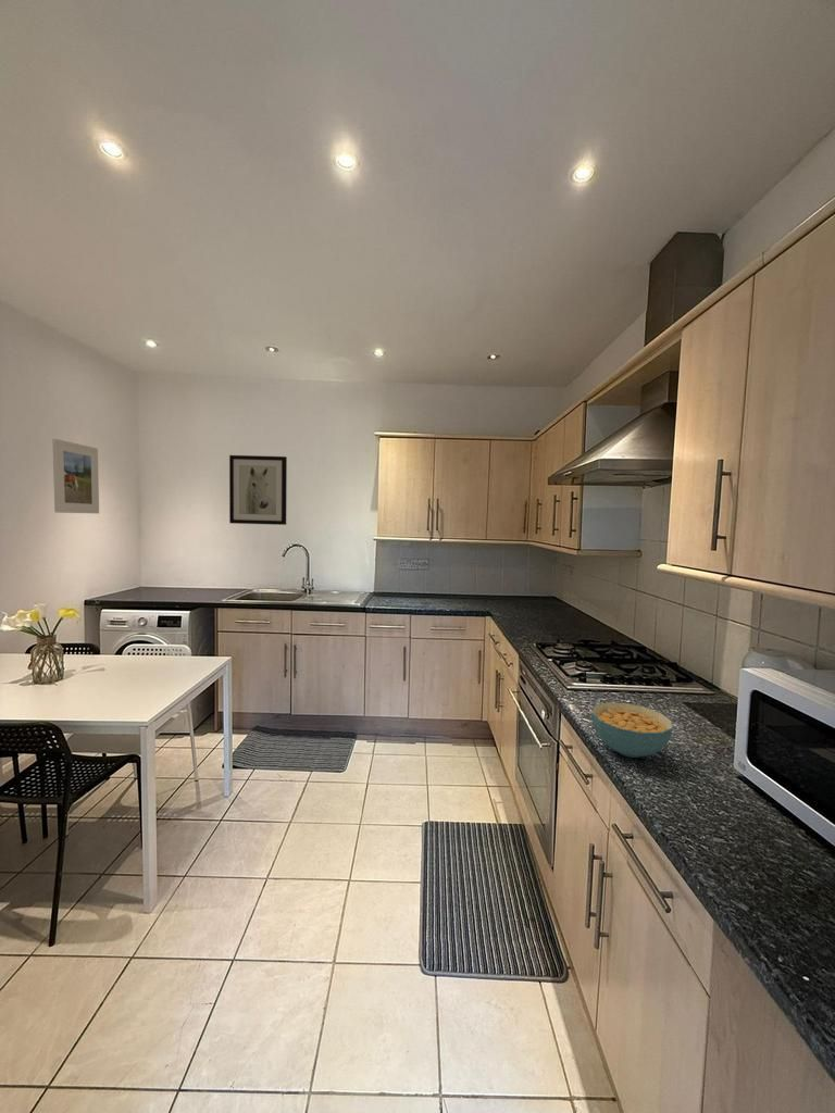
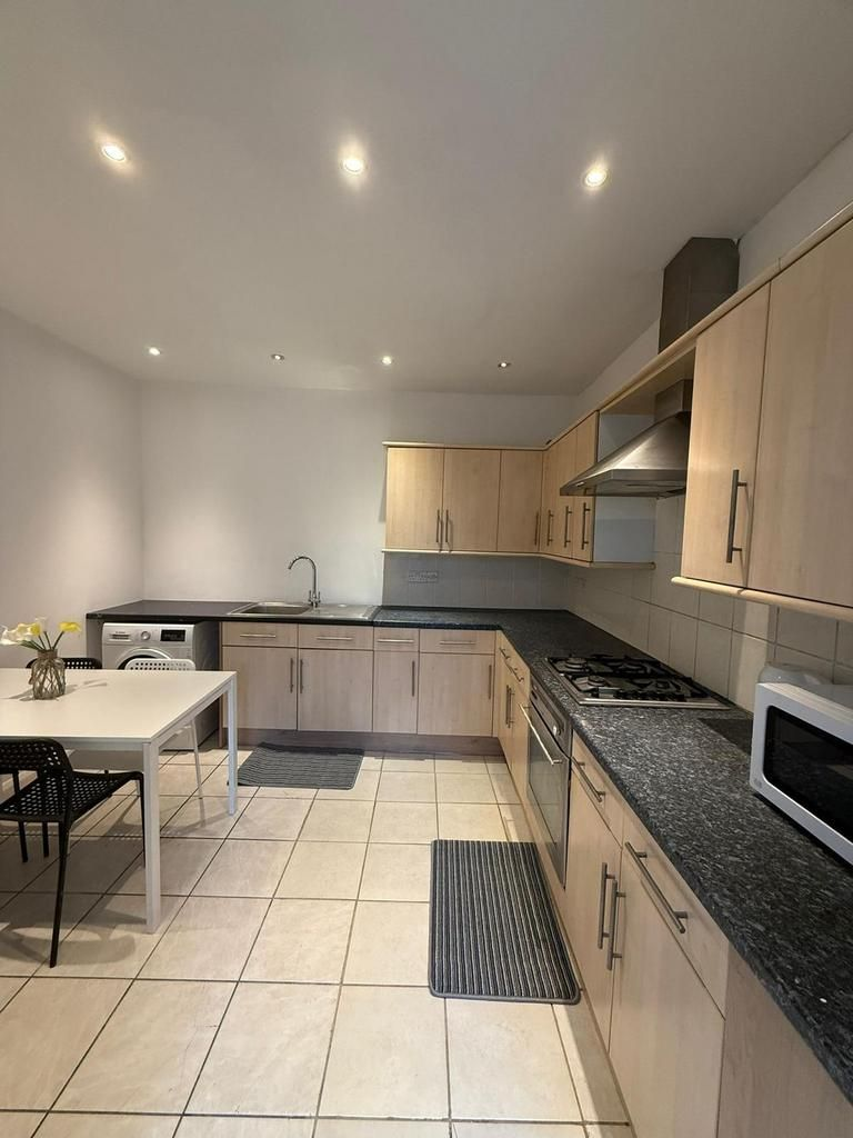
- wall art (258, 490)
- cereal bowl (630, 734)
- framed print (77, 478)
